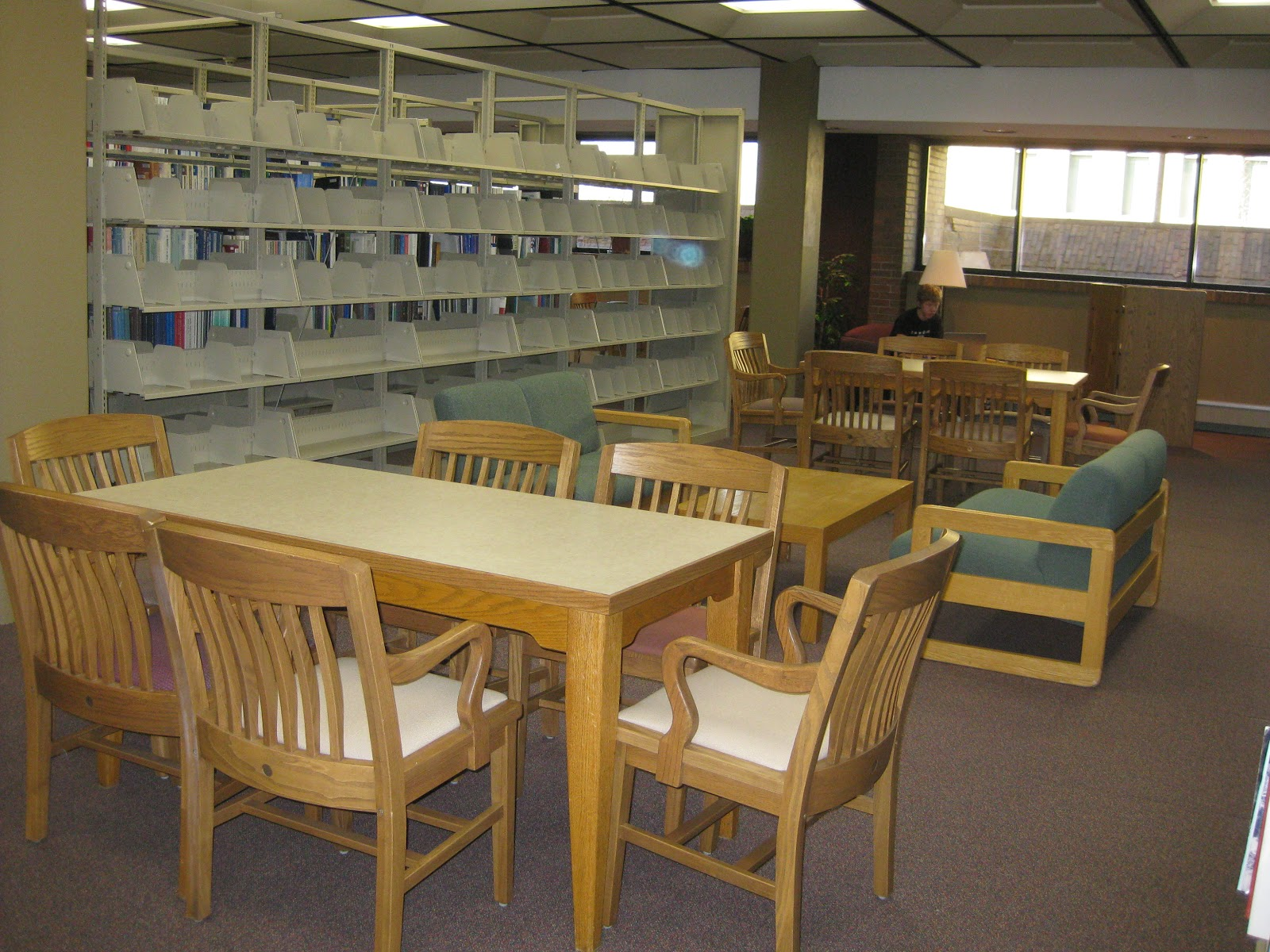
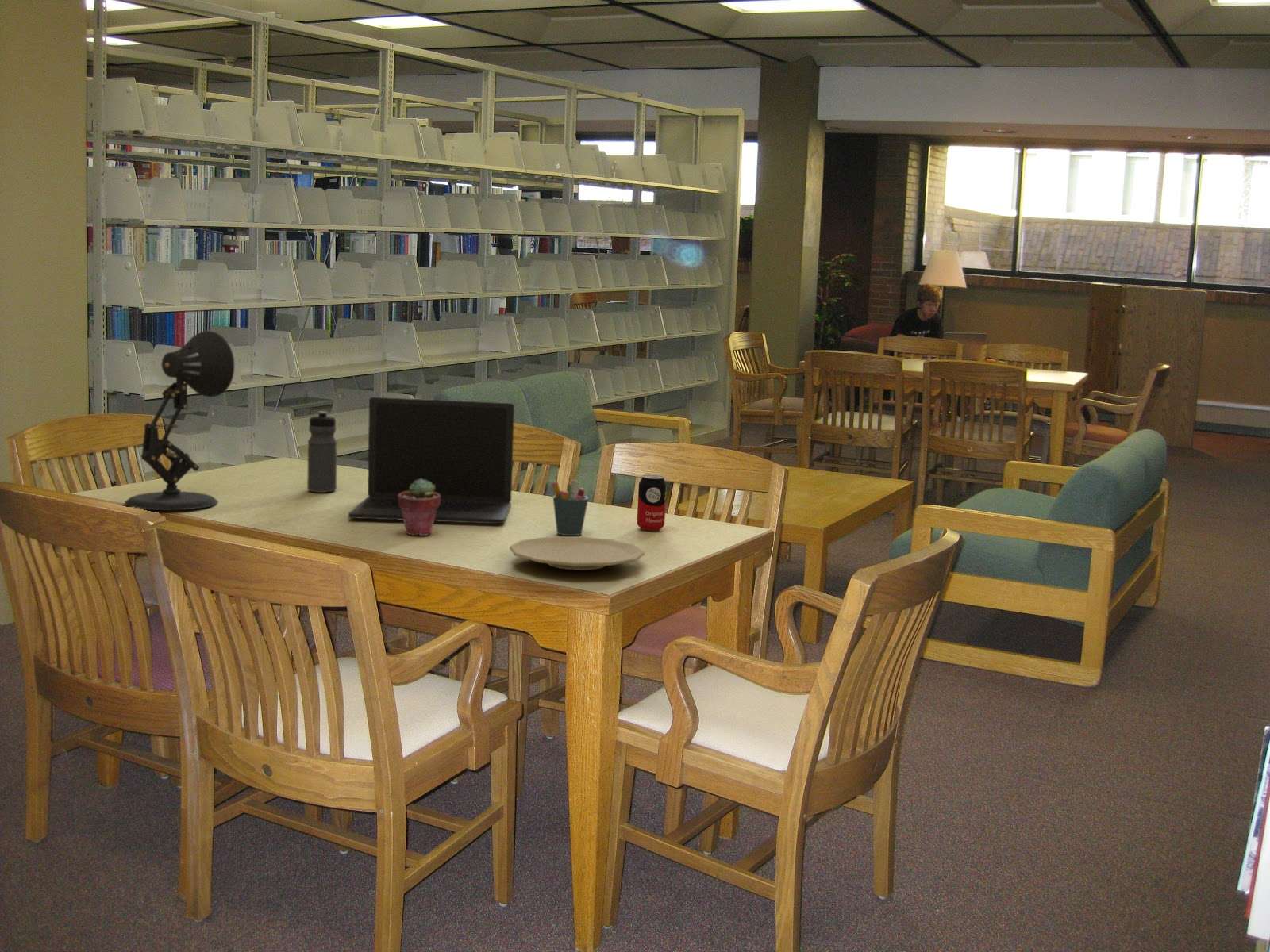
+ water bottle (322, 451)
+ beverage can (652, 502)
+ desk lamp (174, 417)
+ laptop (434, 458)
+ potted succulent (419, 505)
+ pen holder (569, 505)
+ plate (576, 556)
